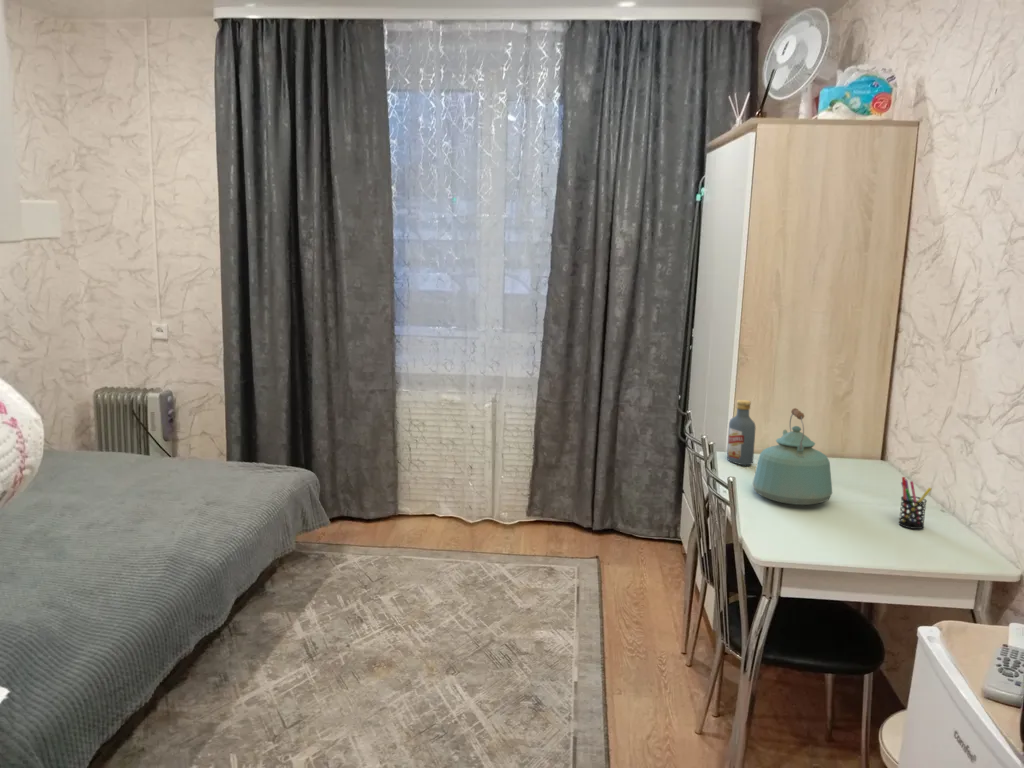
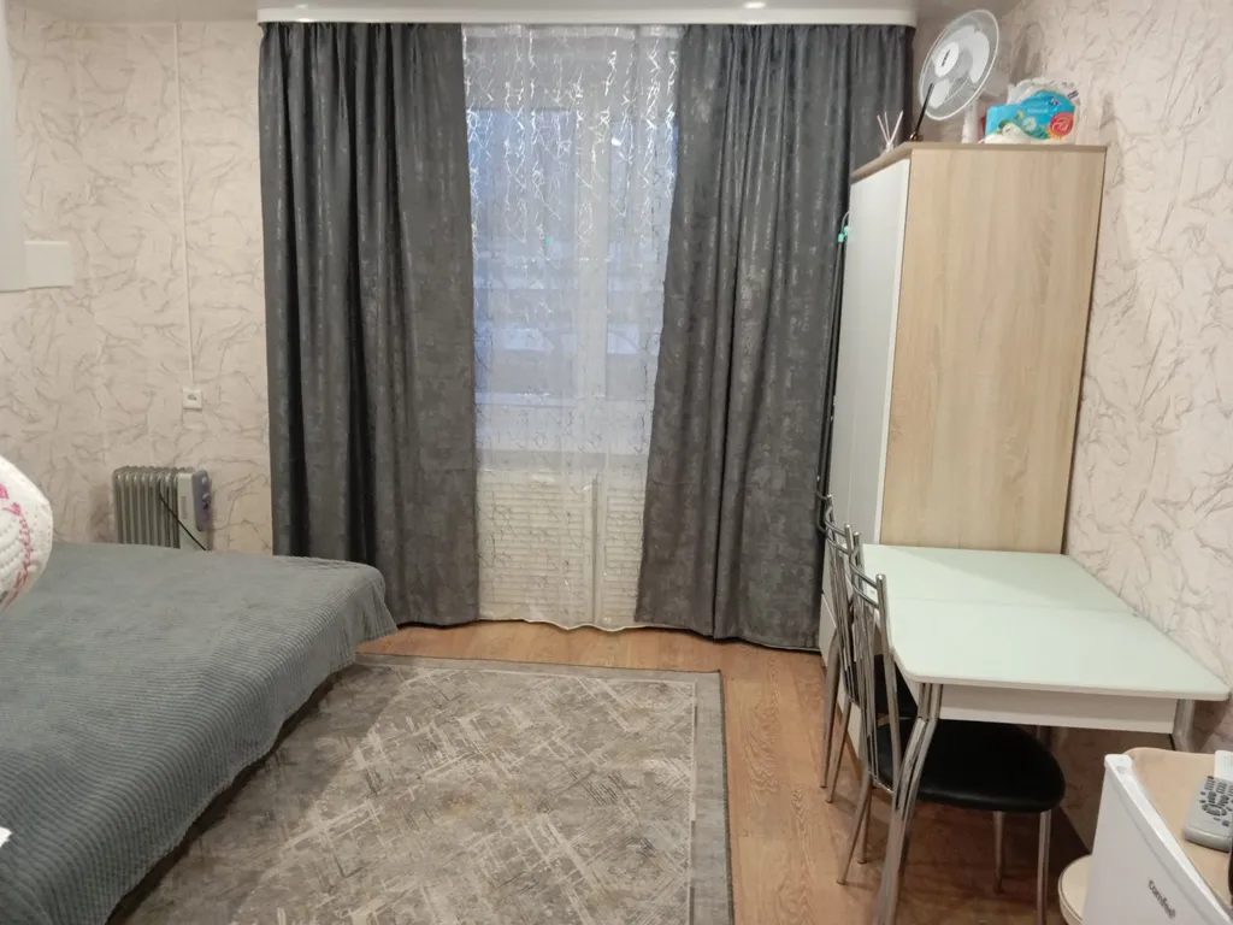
- kettle (792, 452)
- pen holder (910, 502)
- vodka (741, 431)
